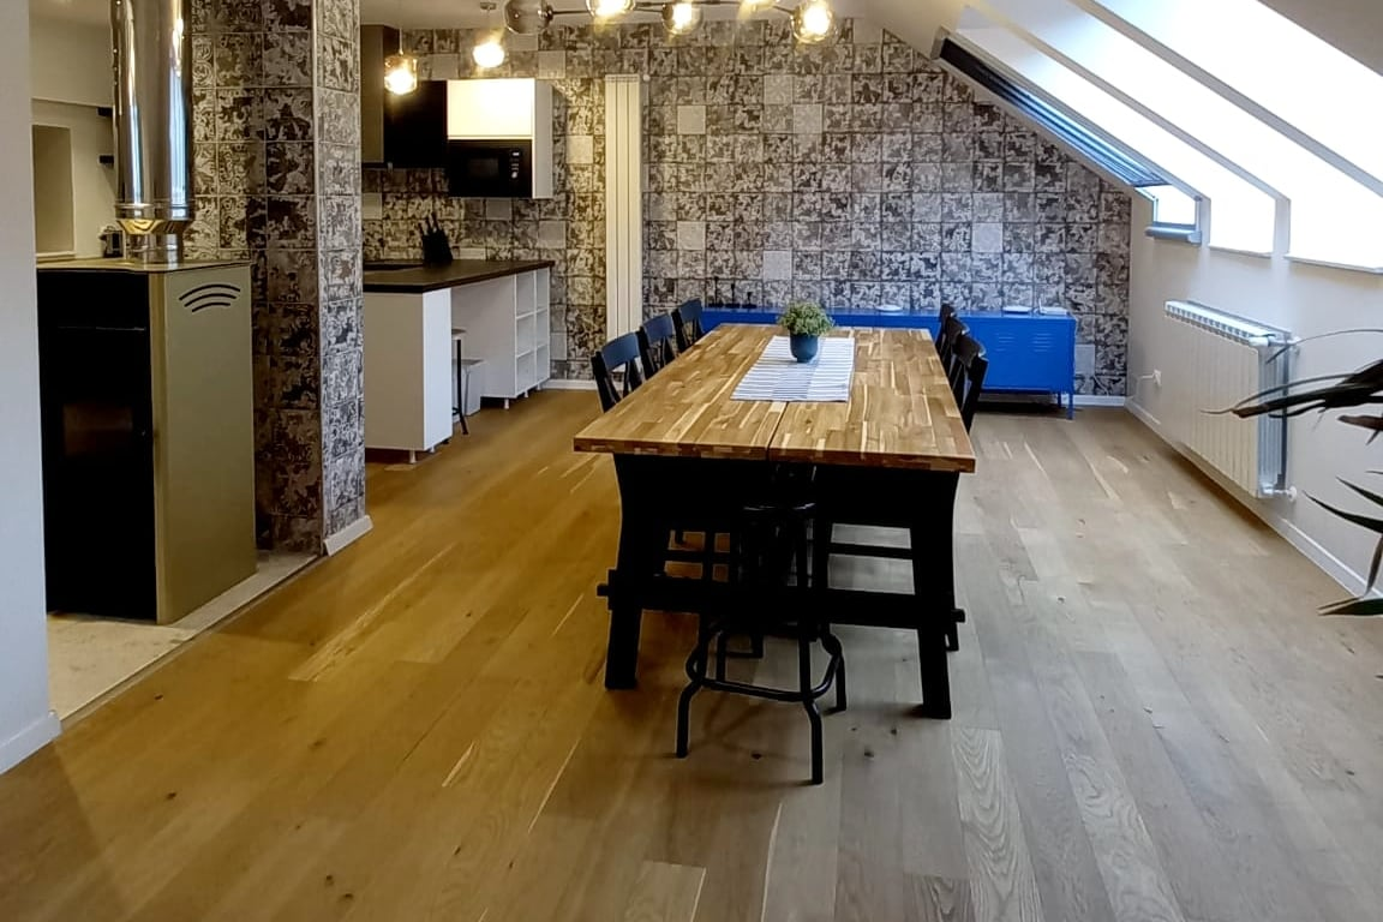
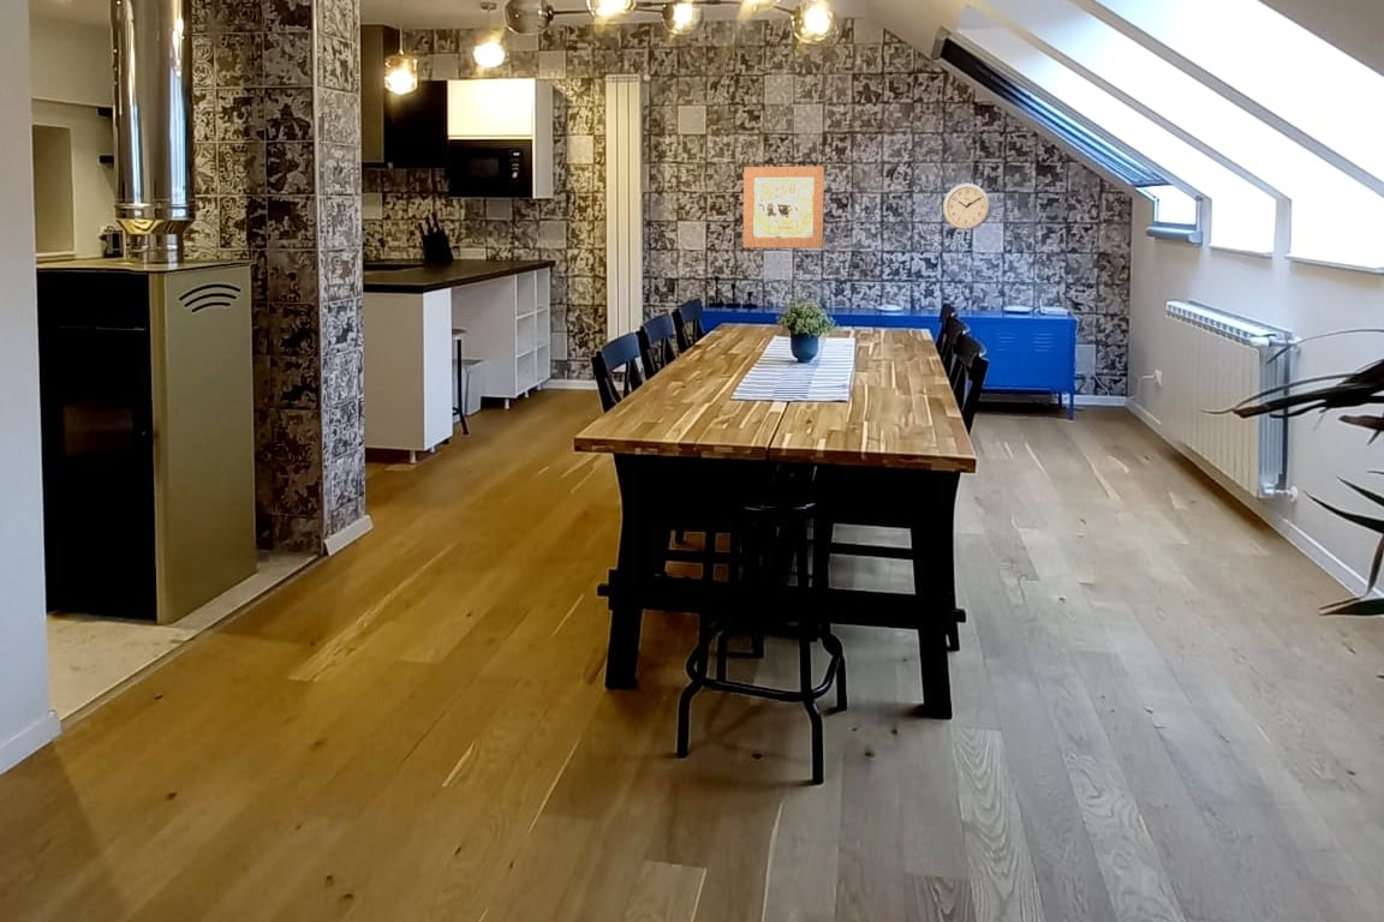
+ wall clock (966, 206)
+ wall art (783, 206)
